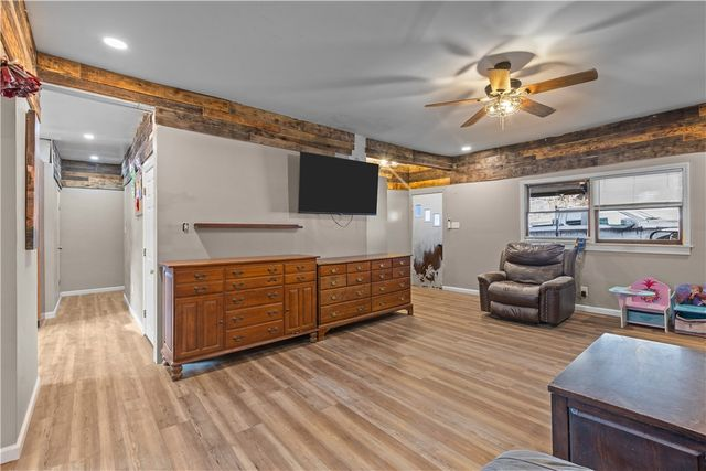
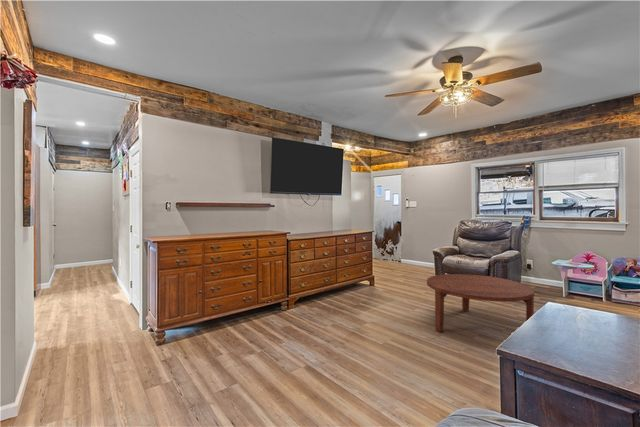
+ coffee table (476, 299)
